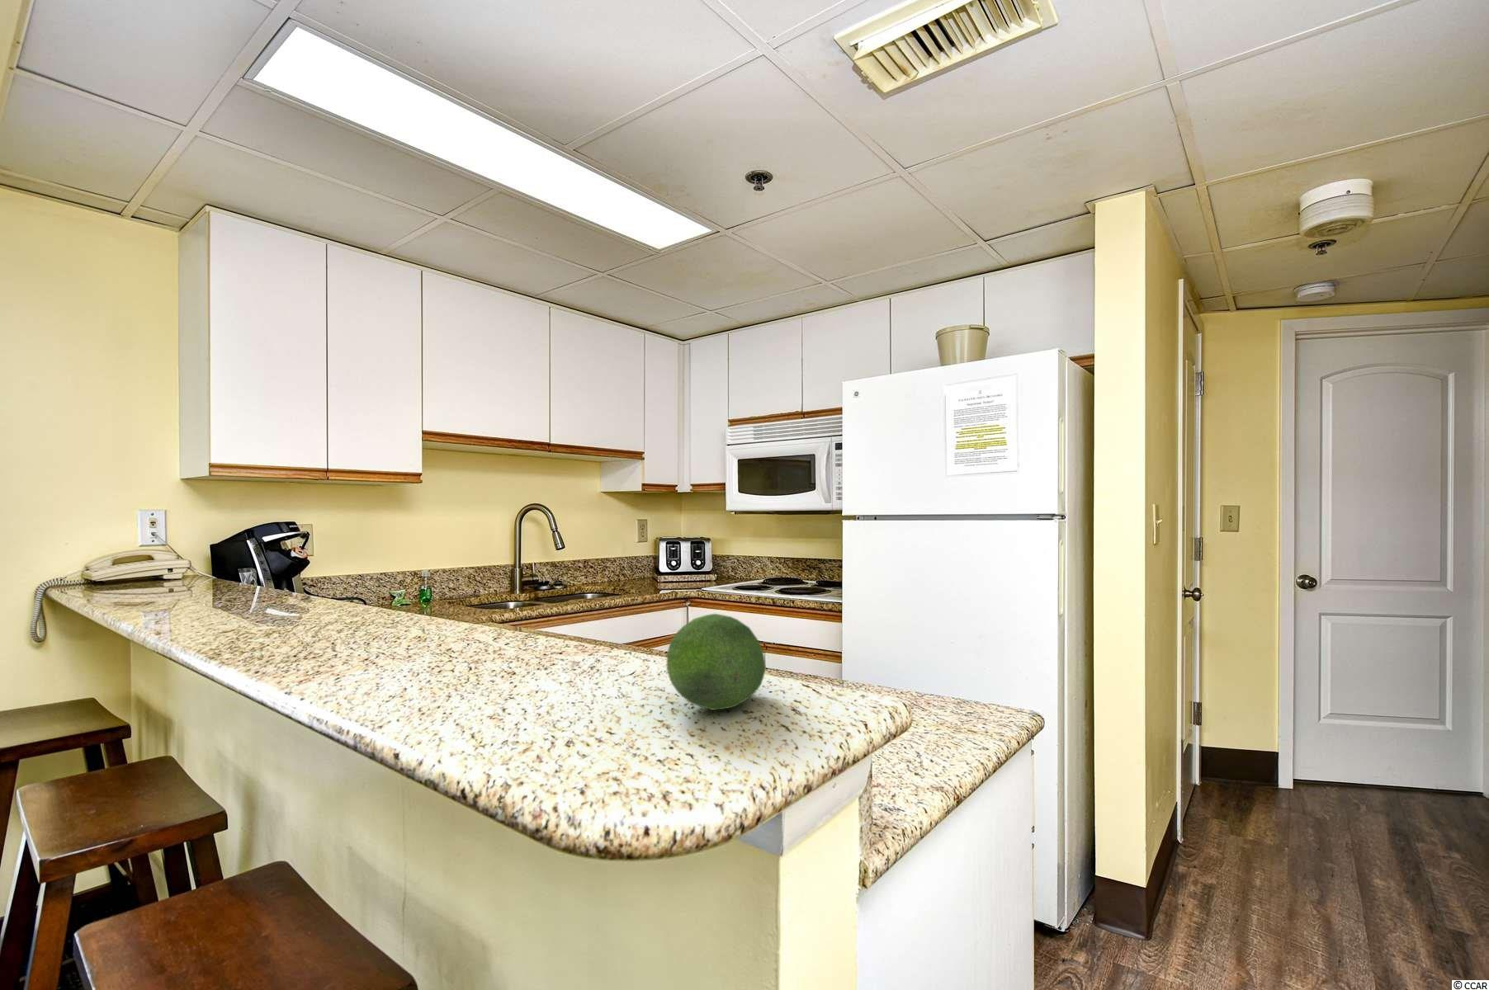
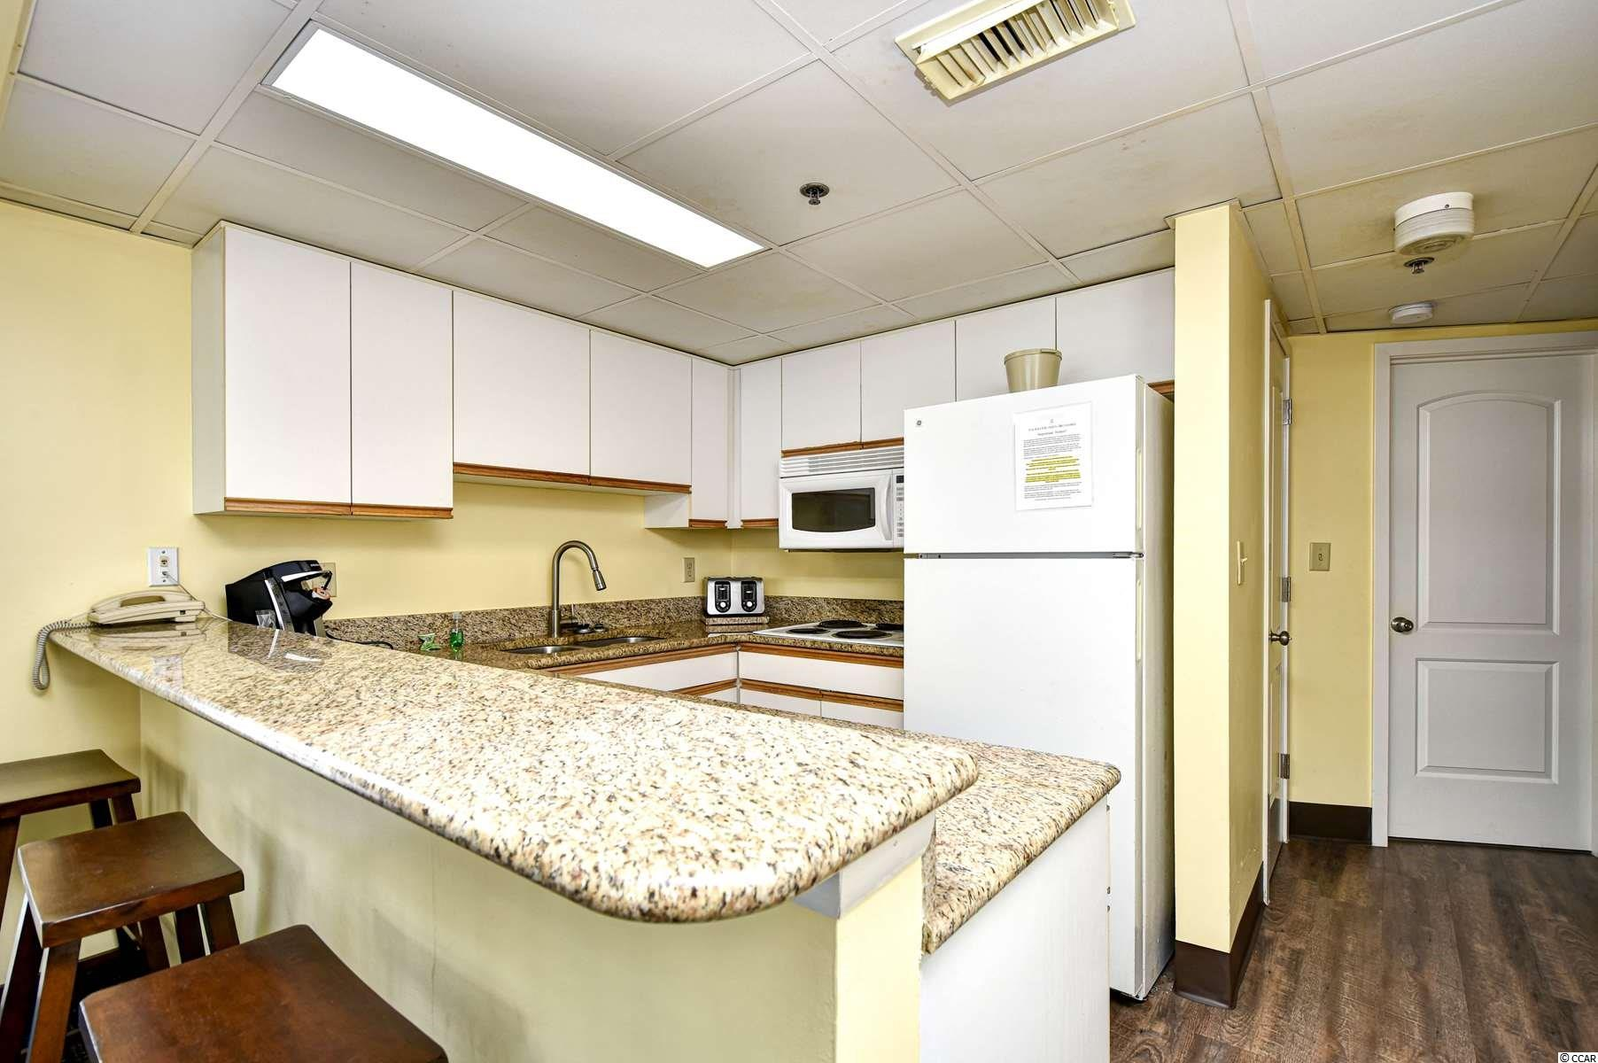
- fruit (722, 659)
